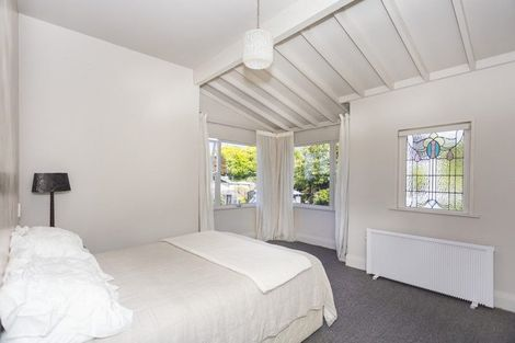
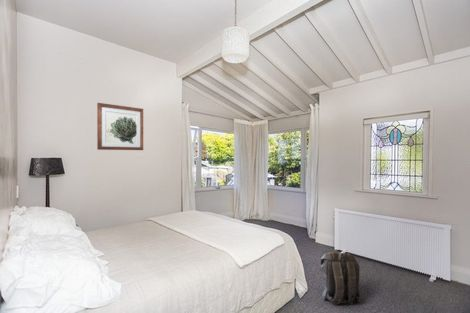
+ backpack (340, 275)
+ wall art (121, 128)
